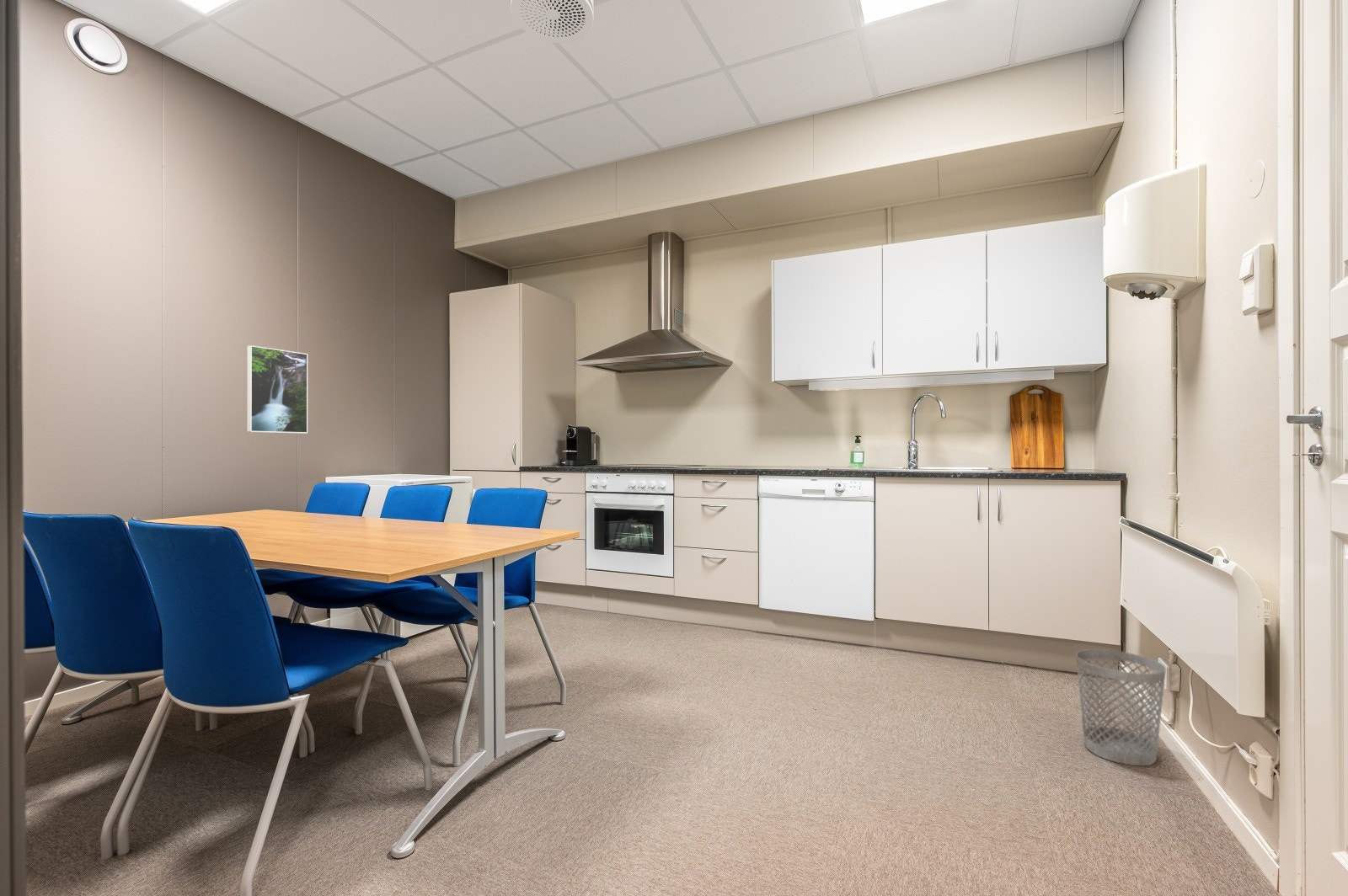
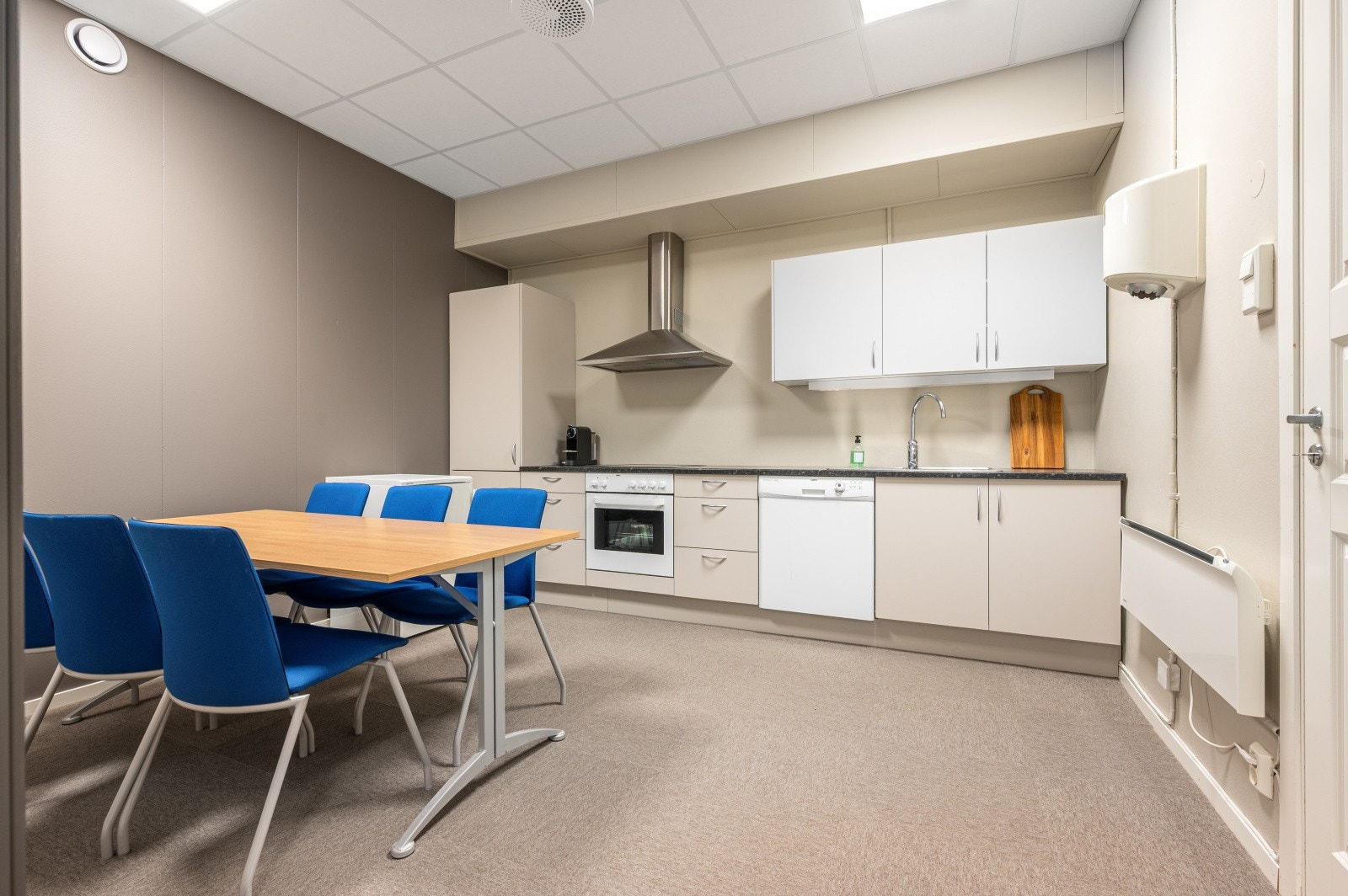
- wastebasket (1119, 706)
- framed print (278, 391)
